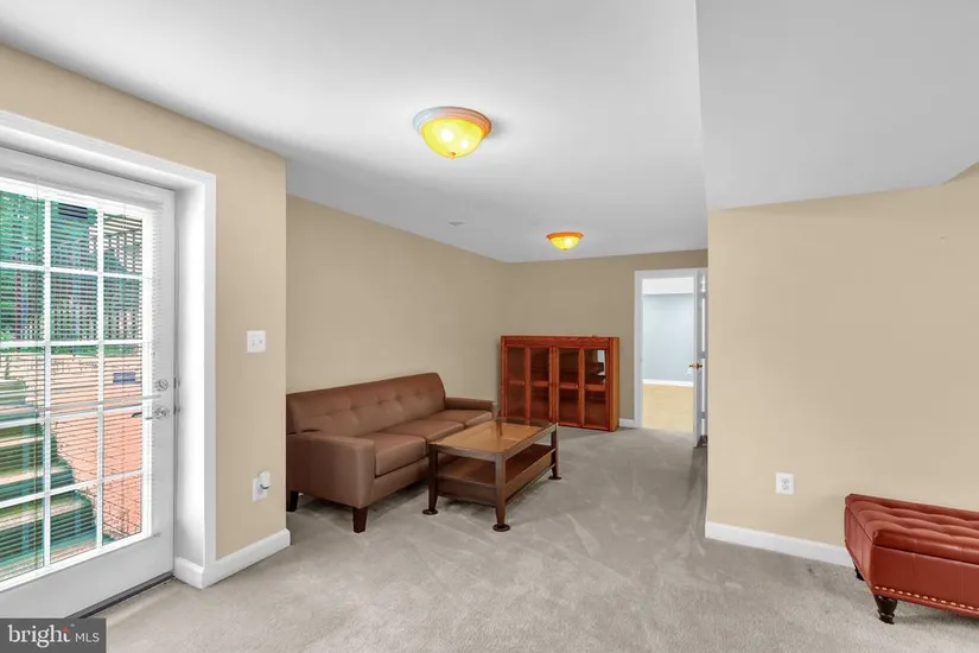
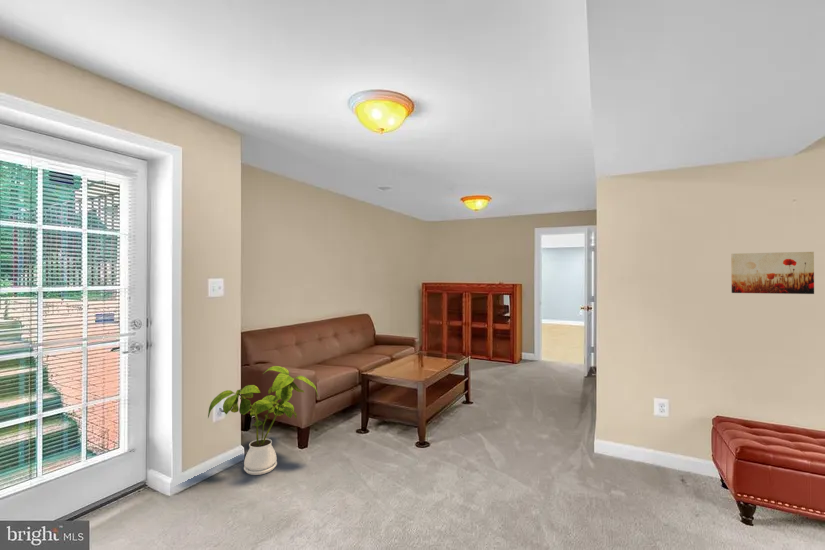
+ house plant (275, 417)
+ wall art (771, 273)
